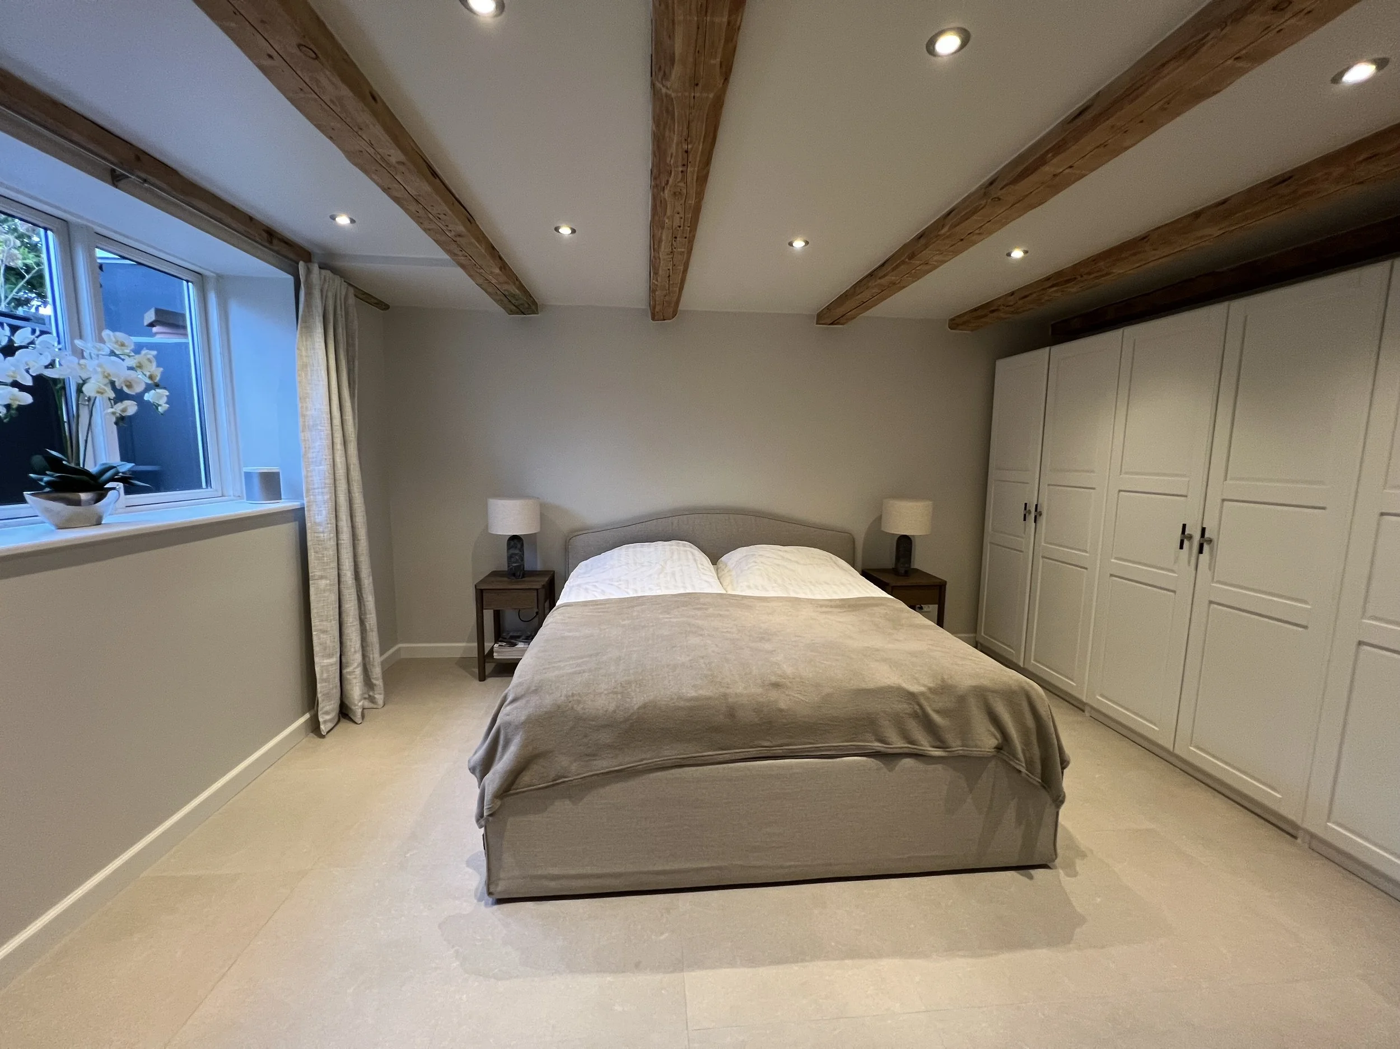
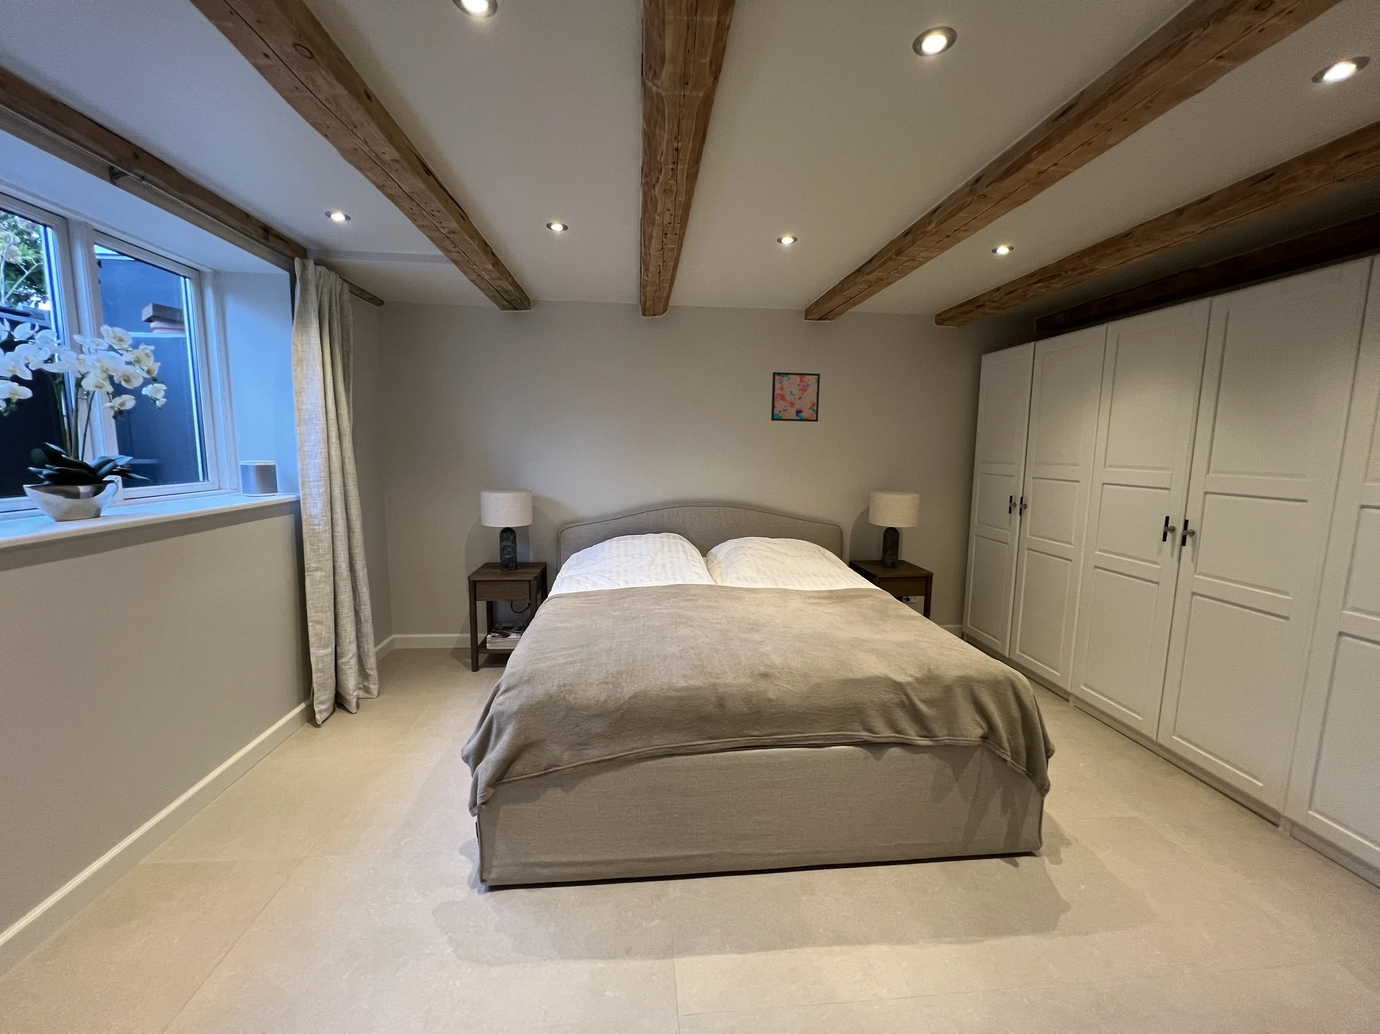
+ wall art (795, 398)
